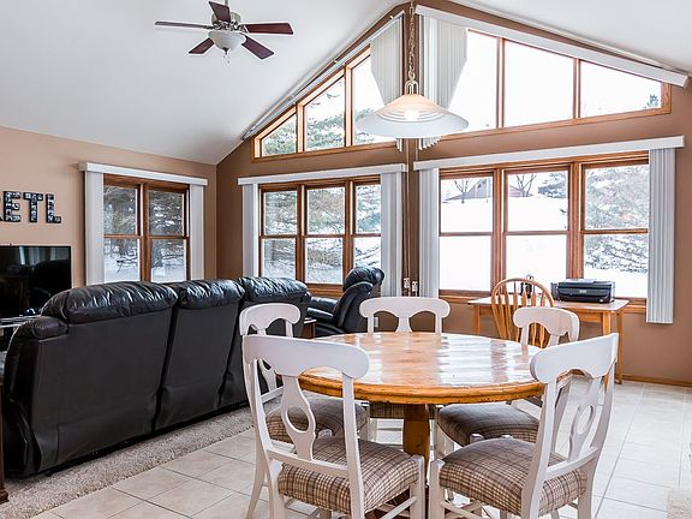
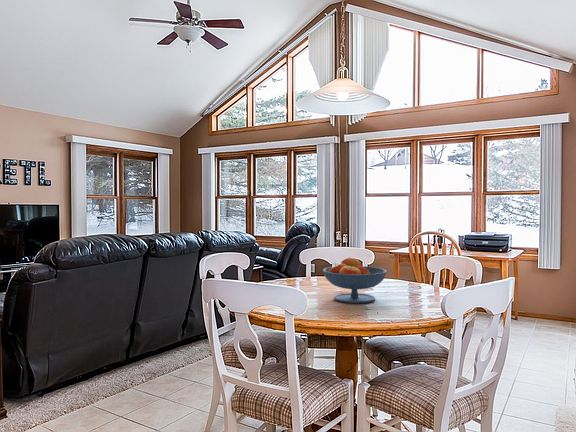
+ fruit bowl (354, 279)
